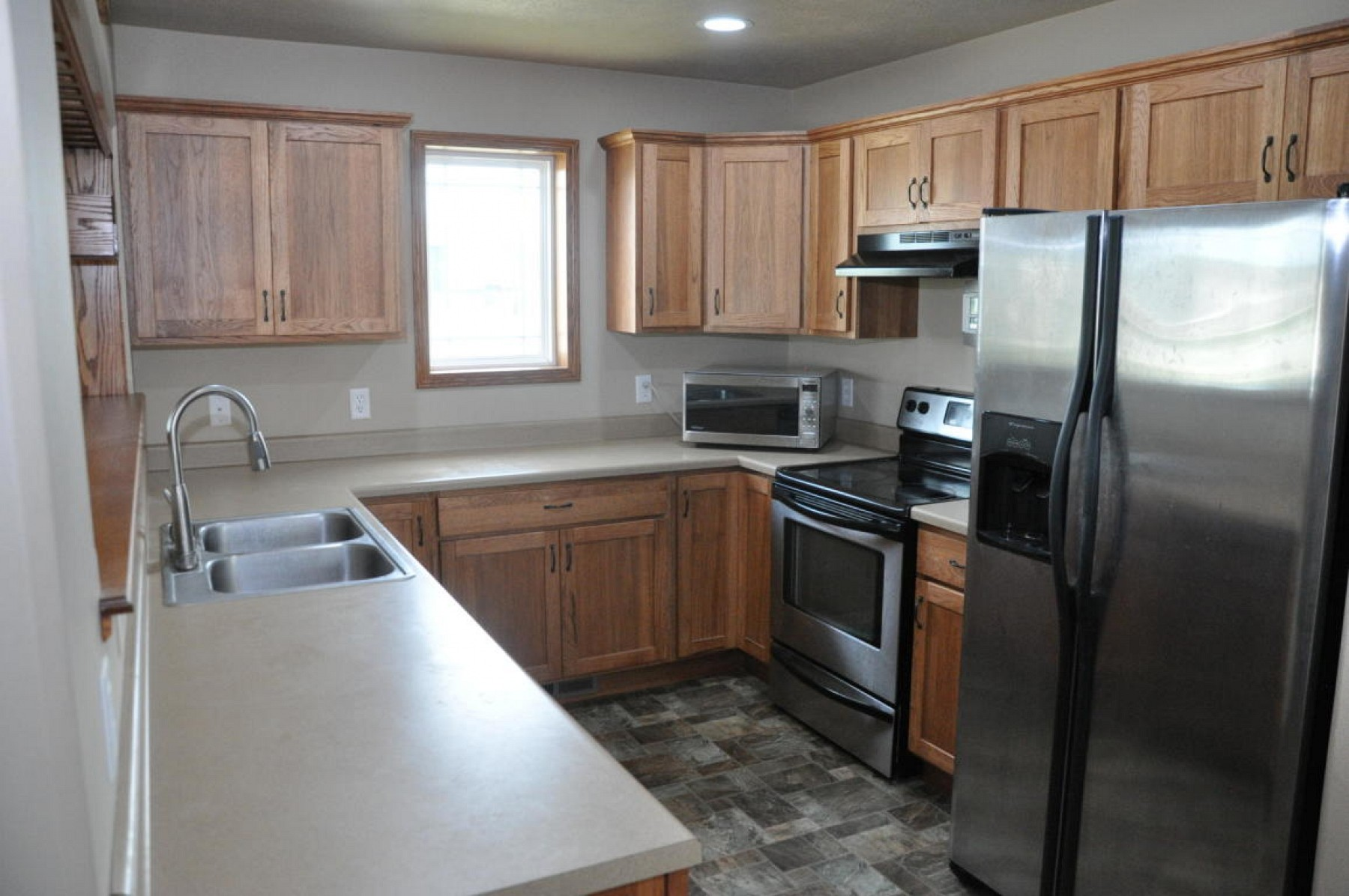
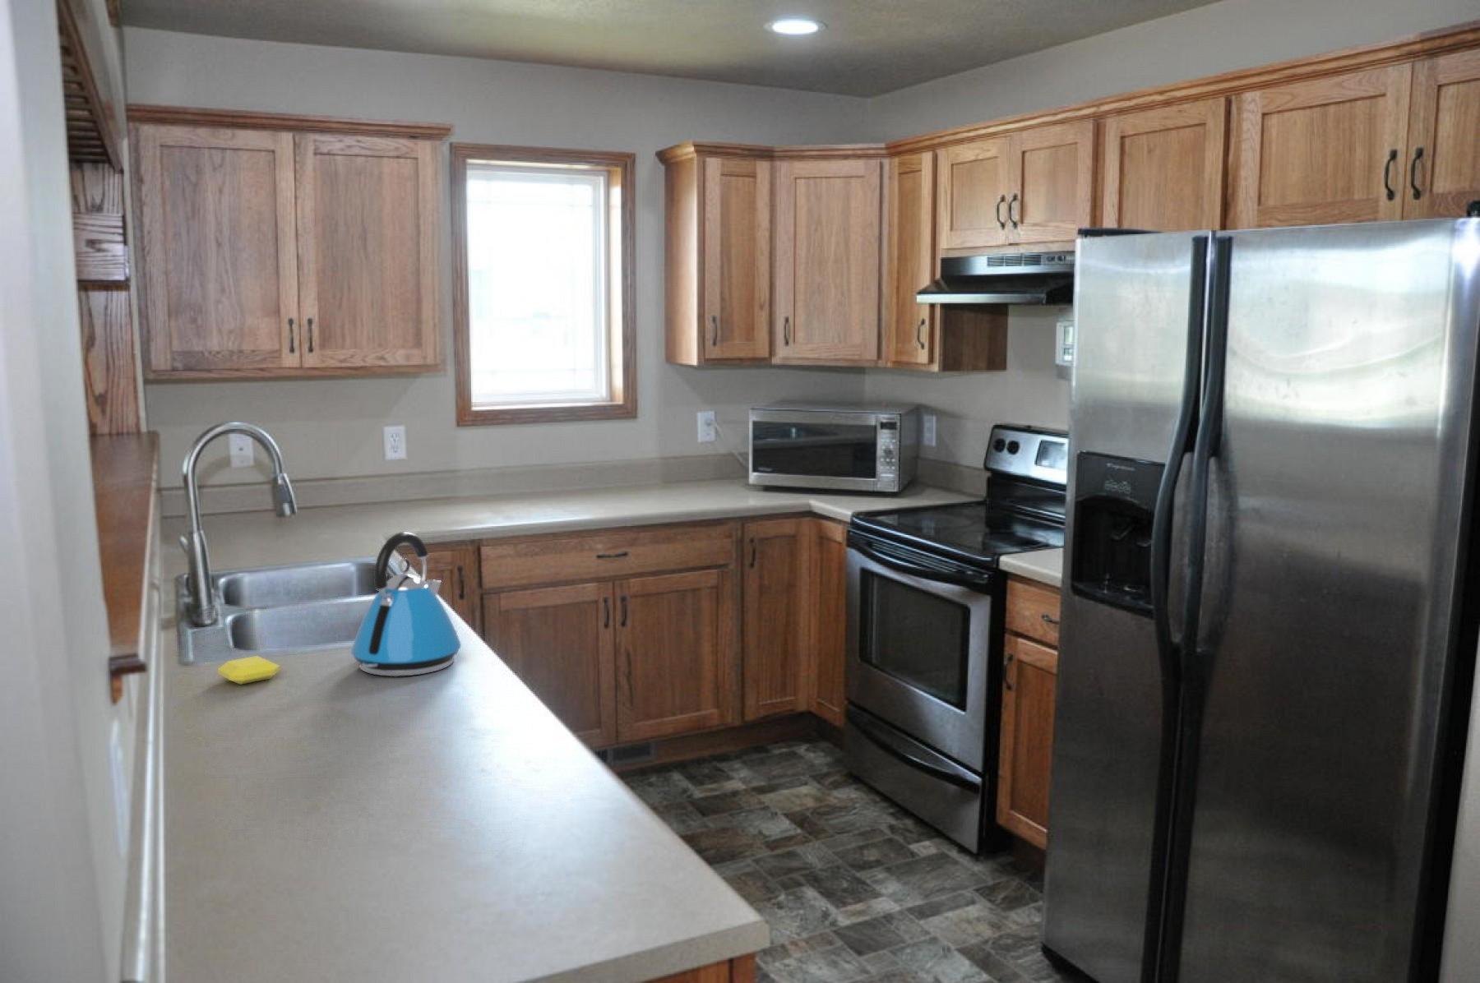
+ kettle (402, 598)
+ soap bar (248, 669)
